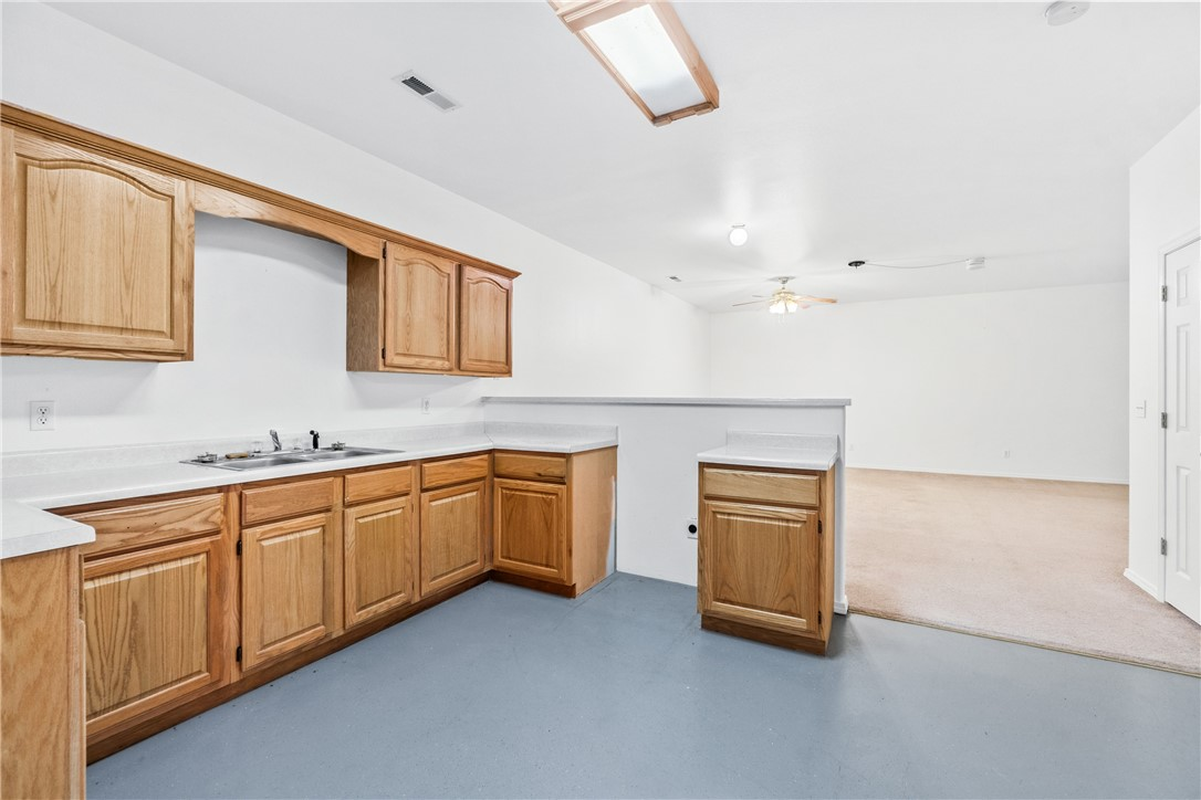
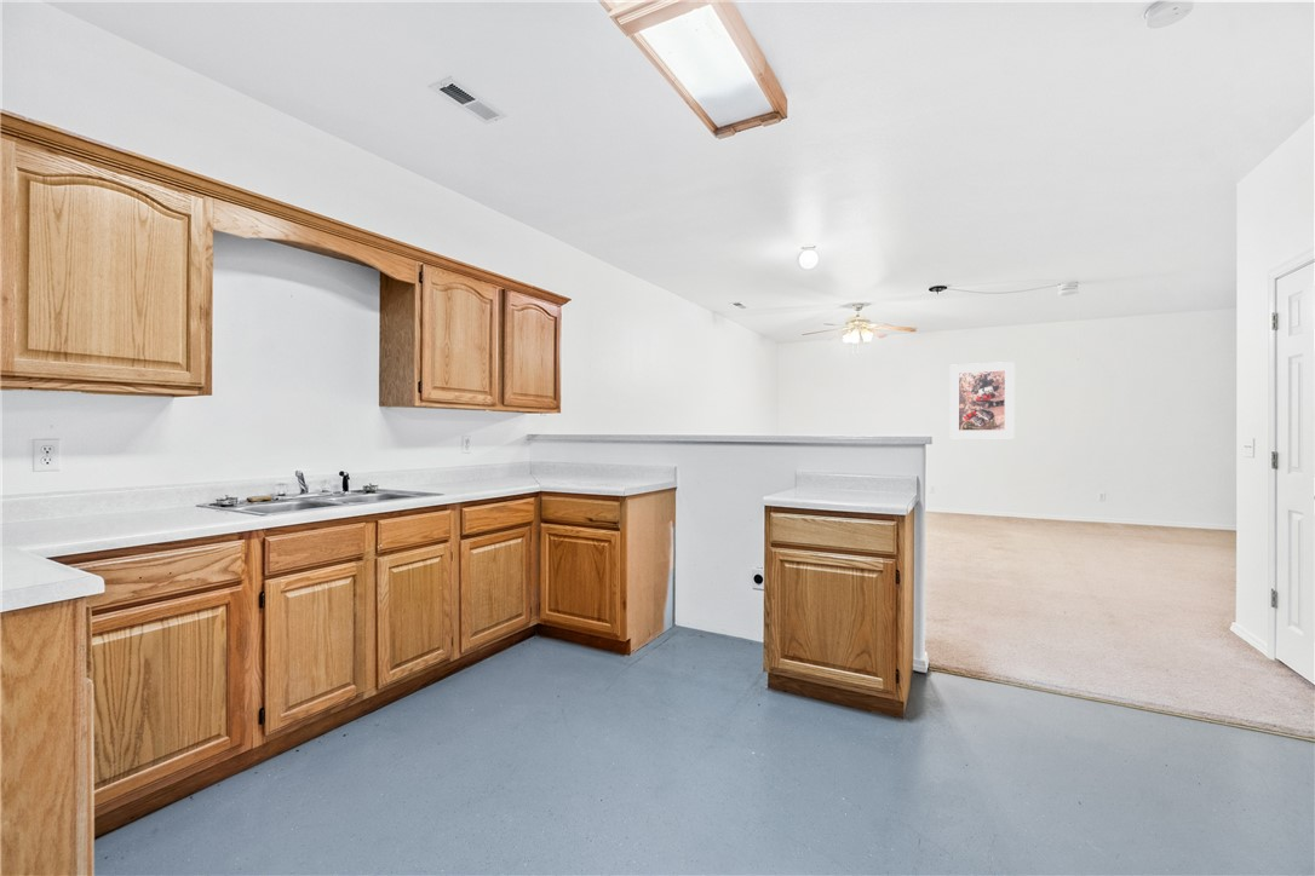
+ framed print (981, 400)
